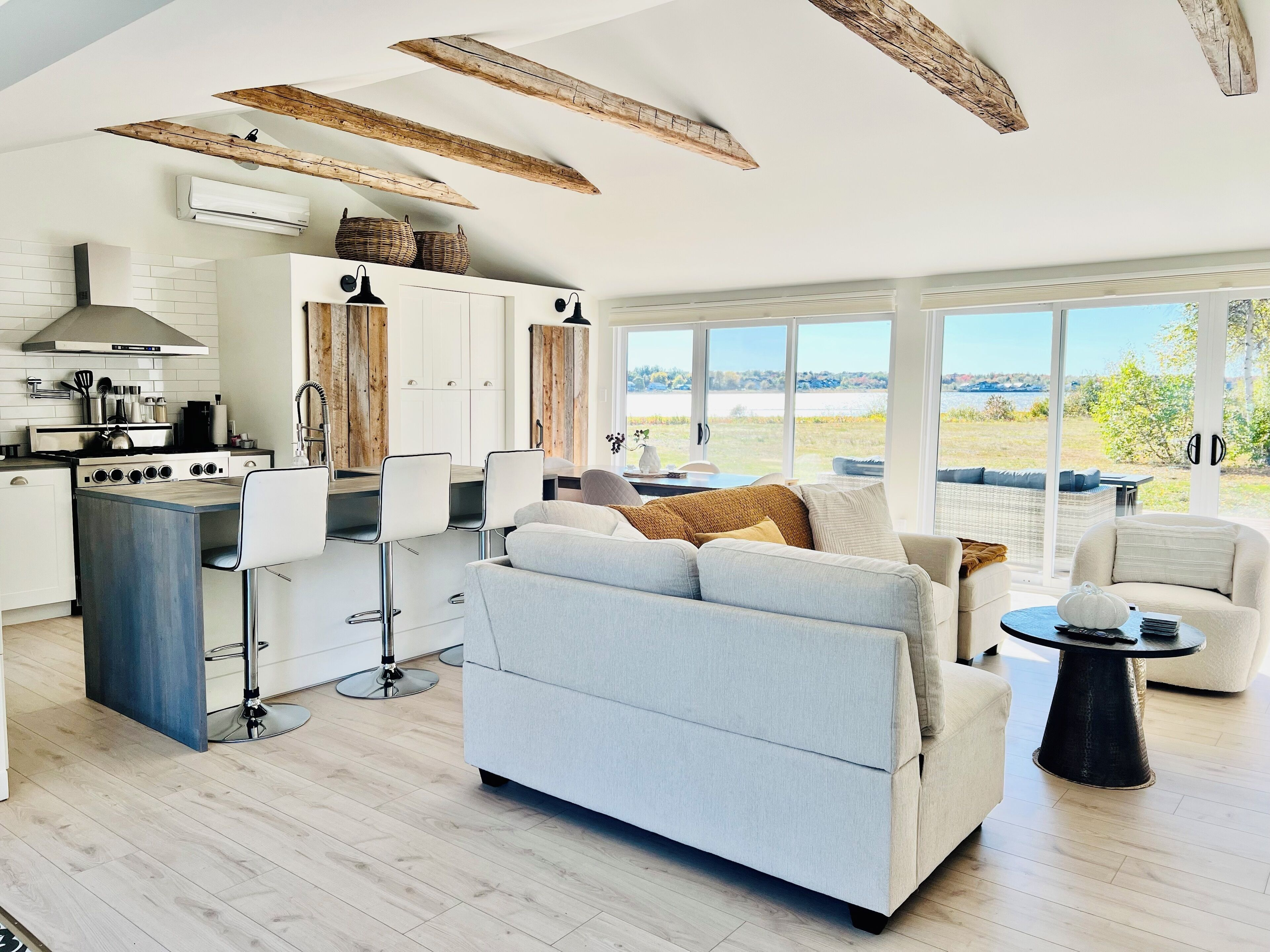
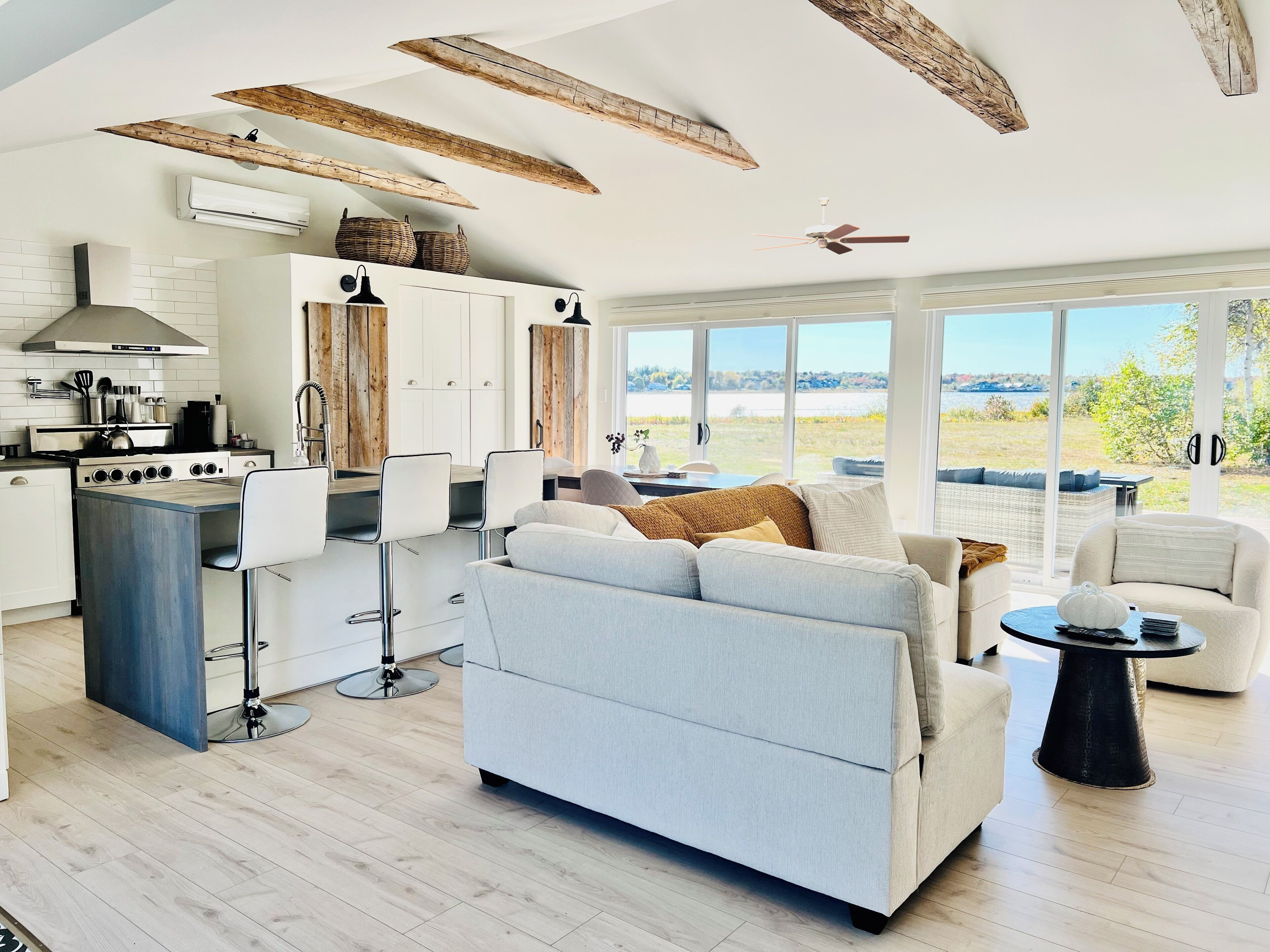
+ ceiling fan (828, 225)
